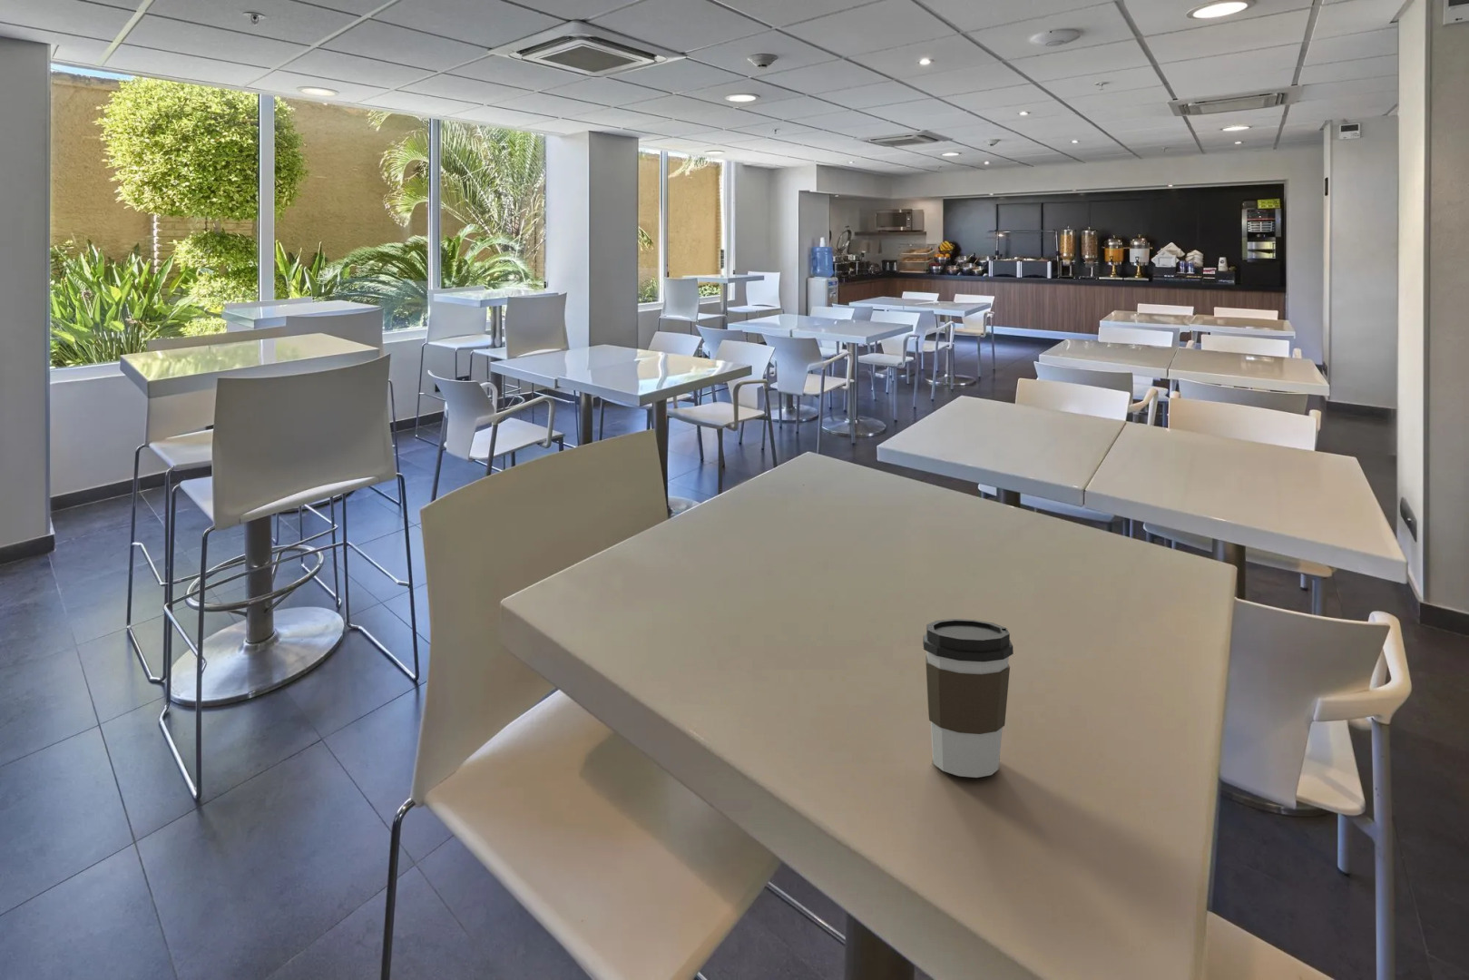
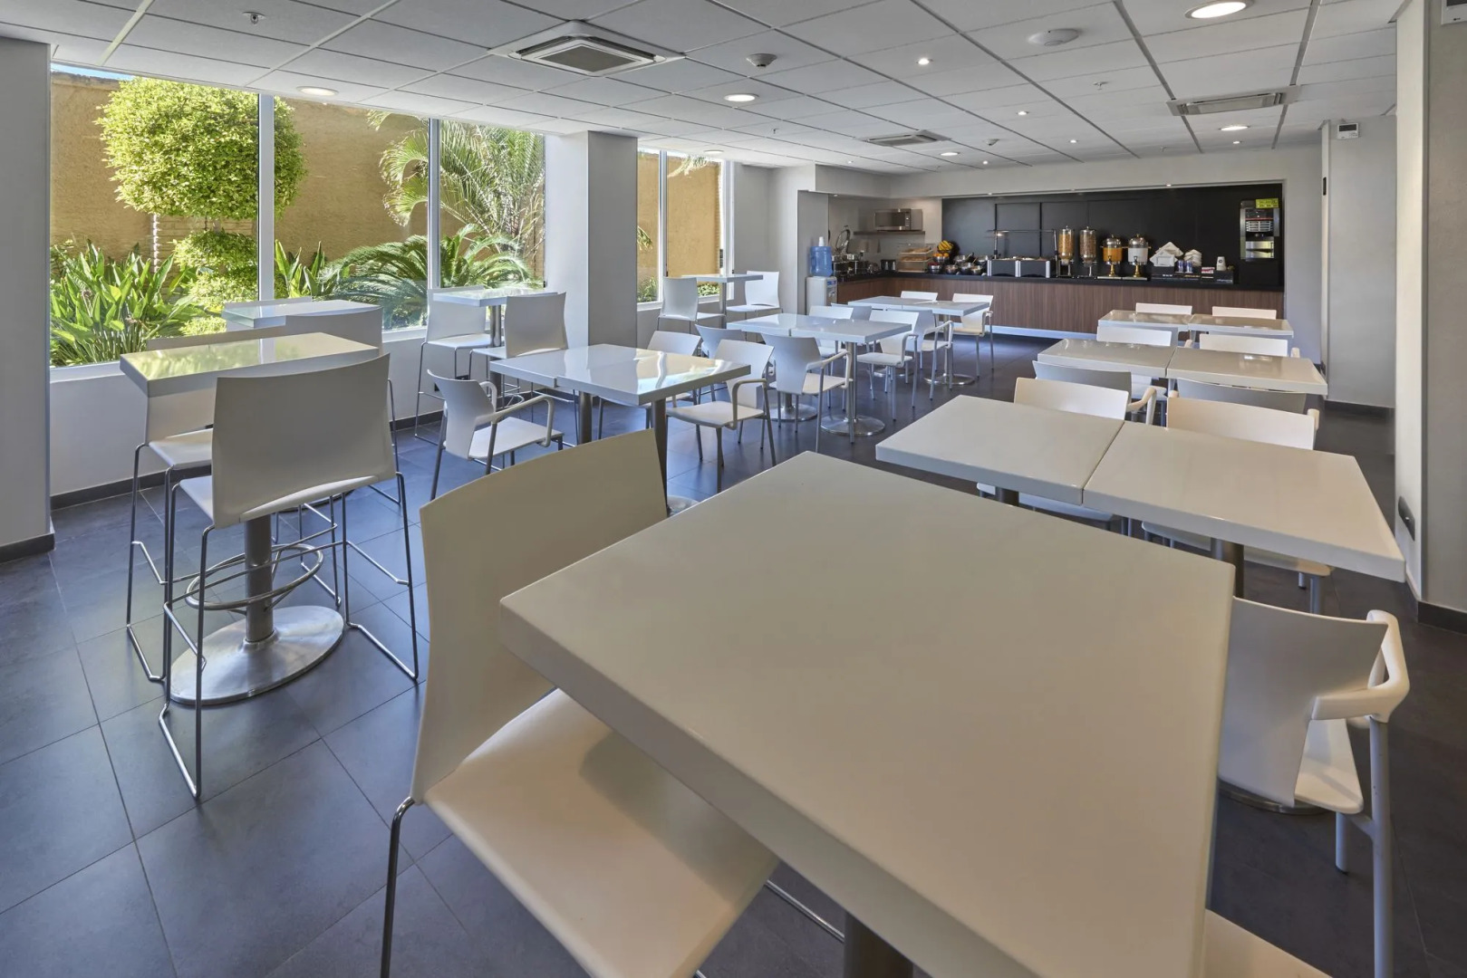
- coffee cup (966, 696)
